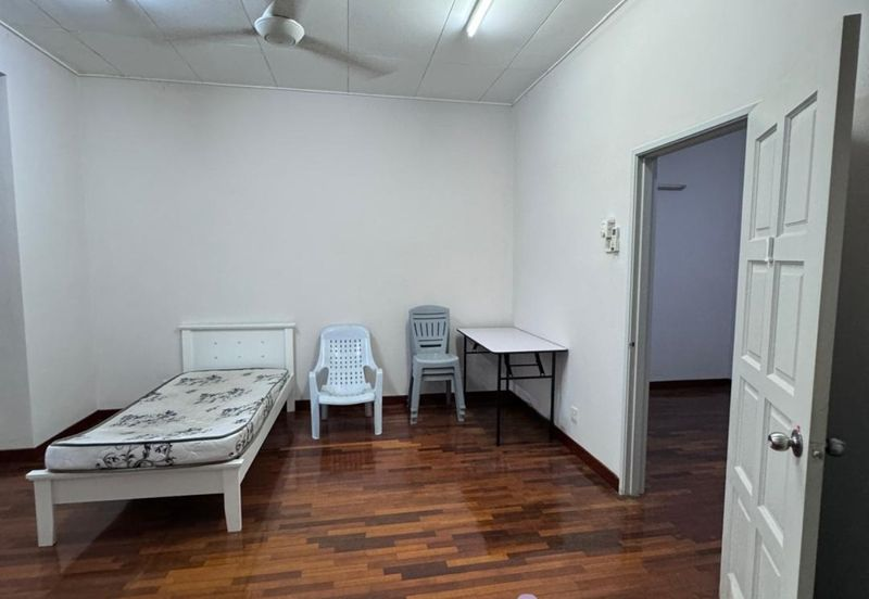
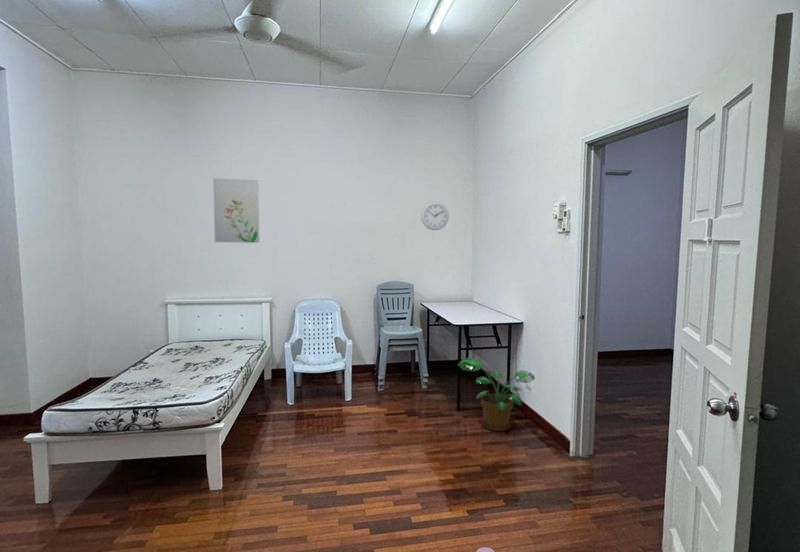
+ potted plant (496, 392)
+ wall clock (435, 216)
+ wall art (236, 211)
